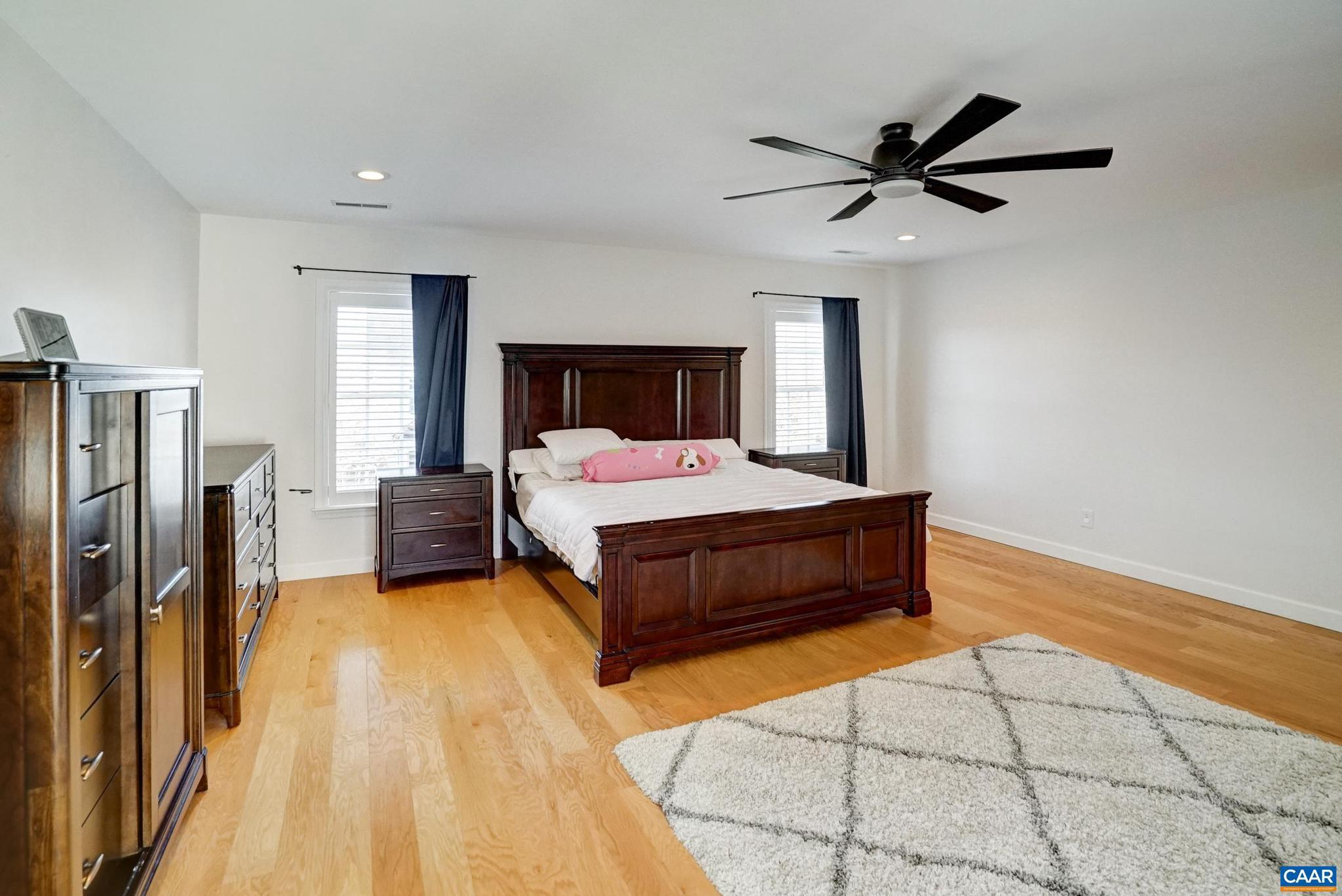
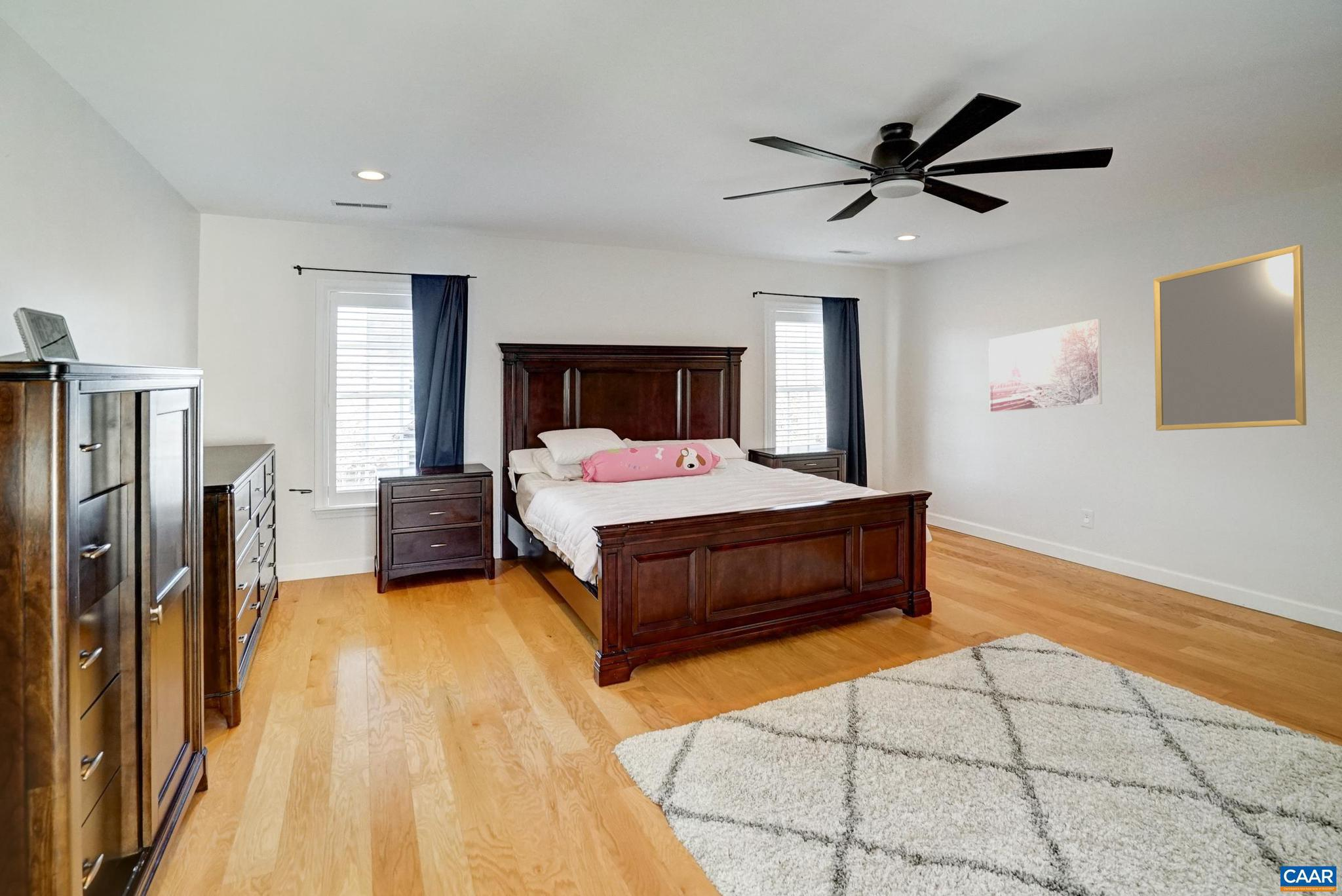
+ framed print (1041, 369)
+ home mirror (1223, 345)
